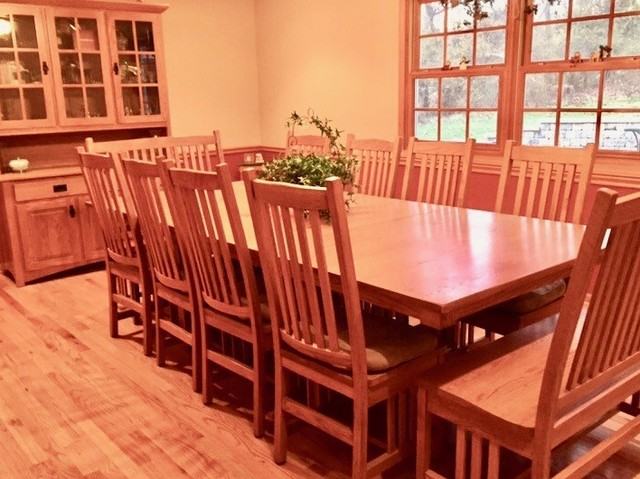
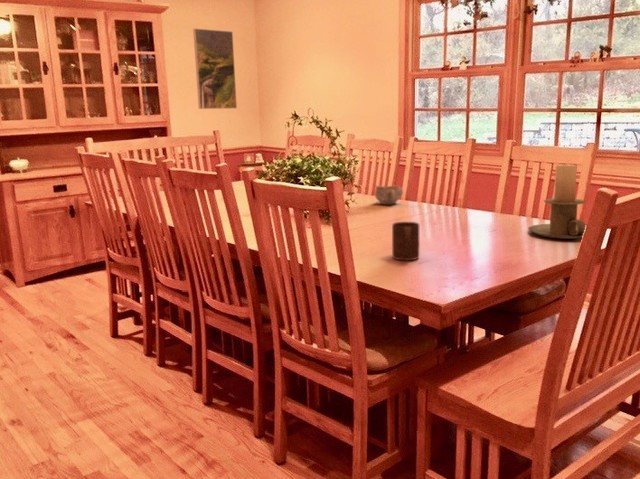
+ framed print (215, 69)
+ candle holder (564, 199)
+ cup (407, 241)
+ bowl (388, 194)
